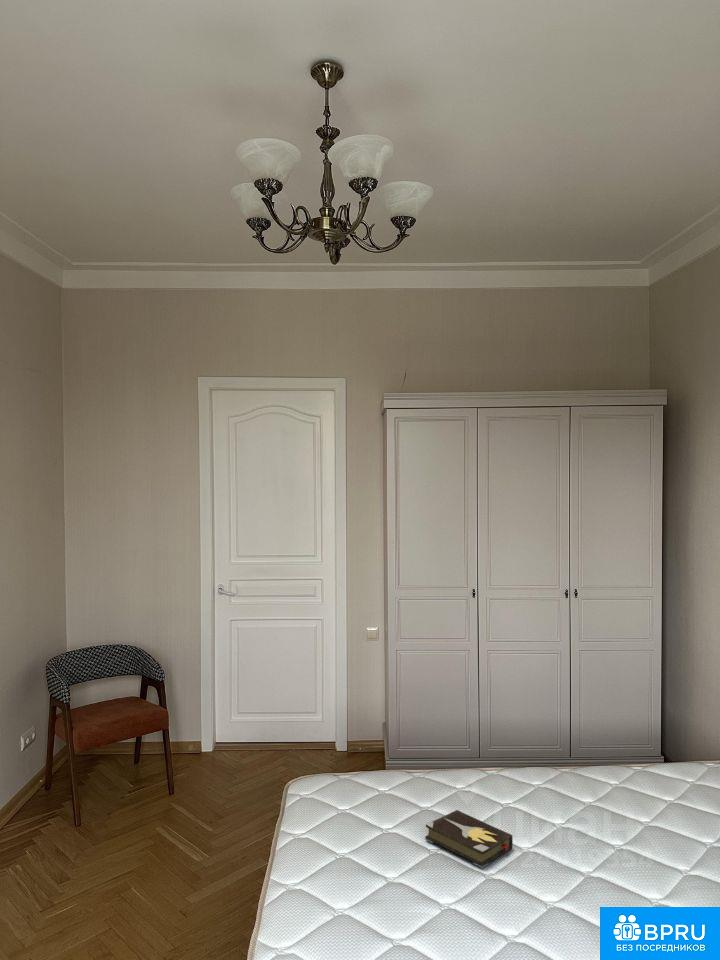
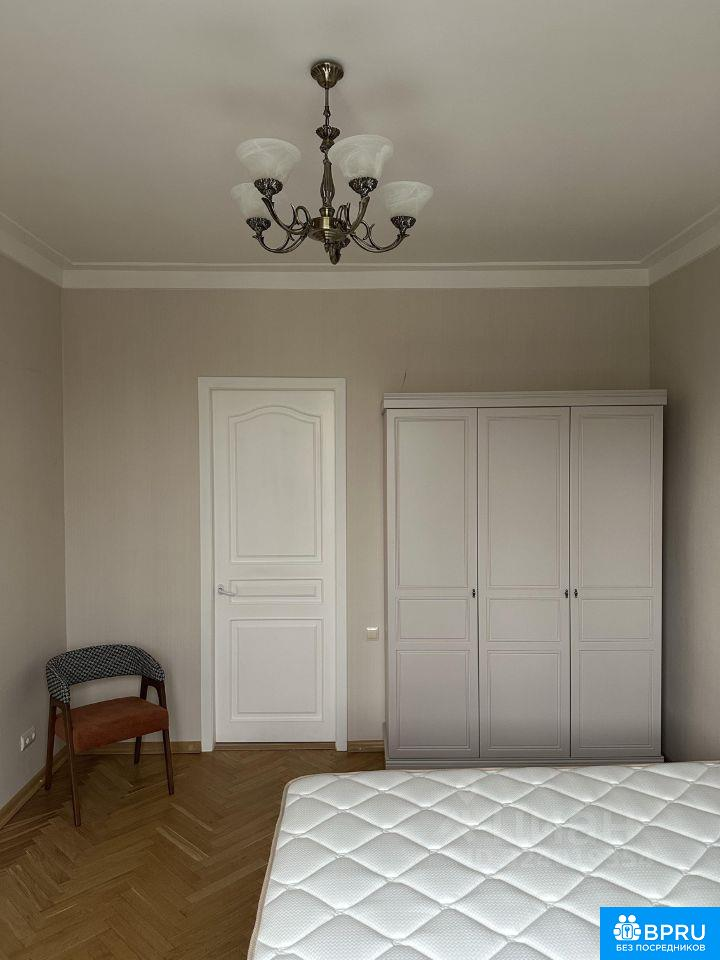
- hardback book (468, 835)
